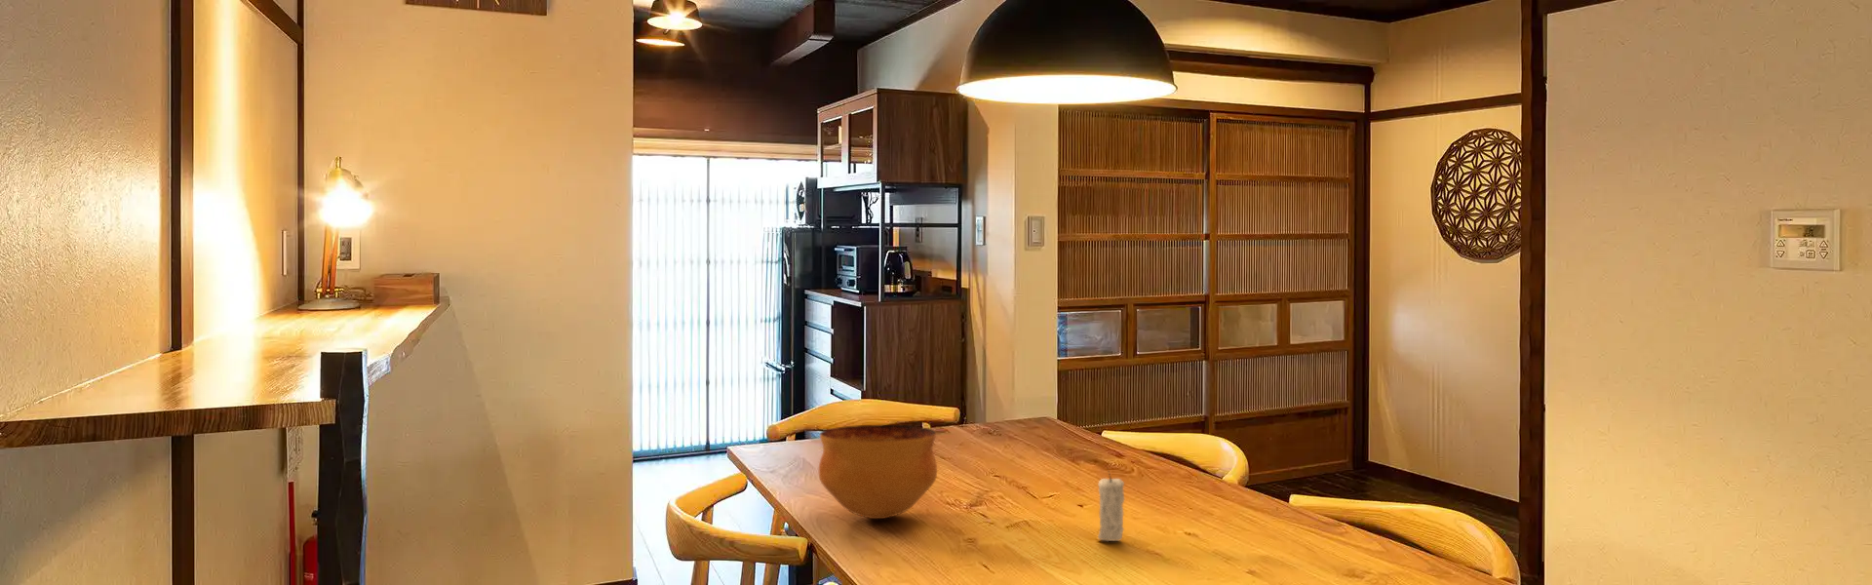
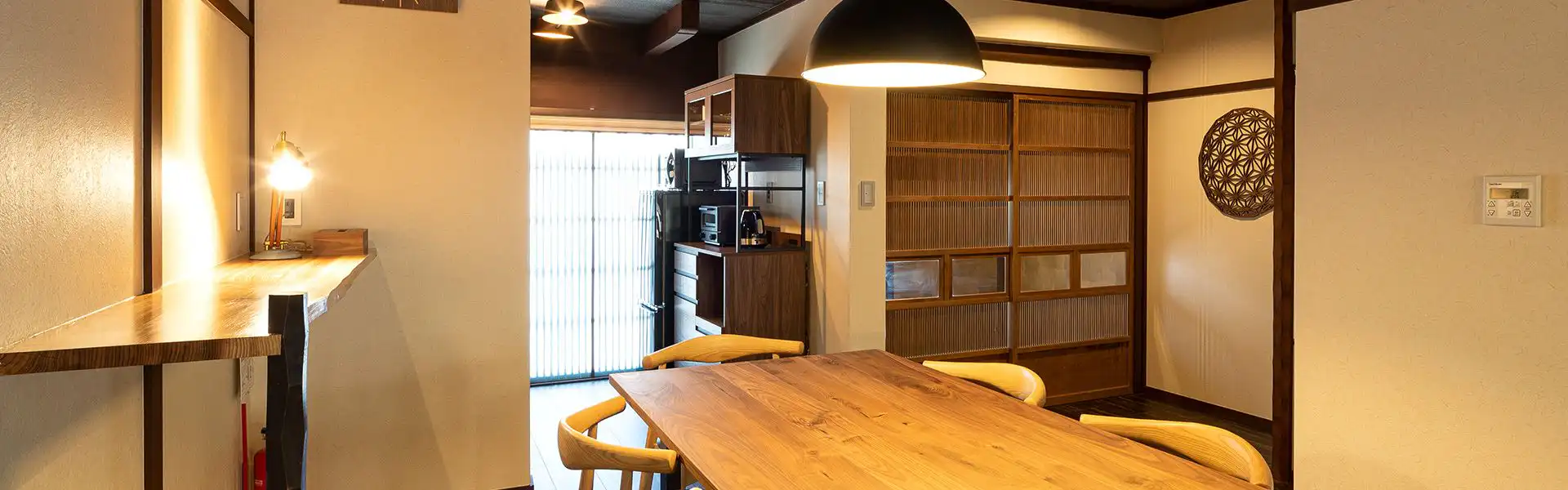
- bowl (878, 475)
- candle (1110, 503)
